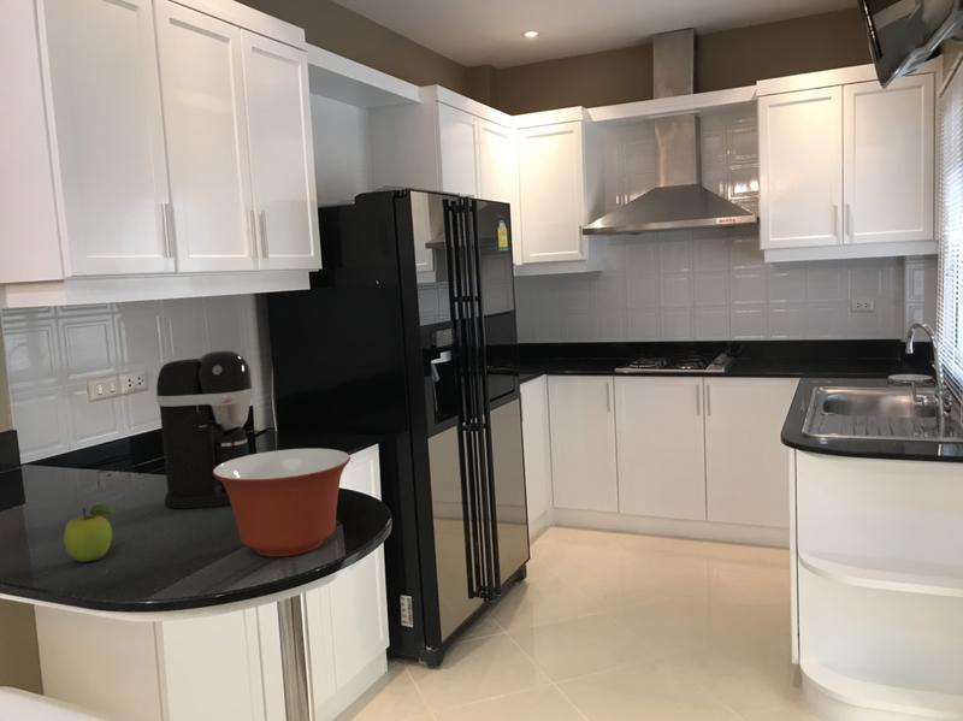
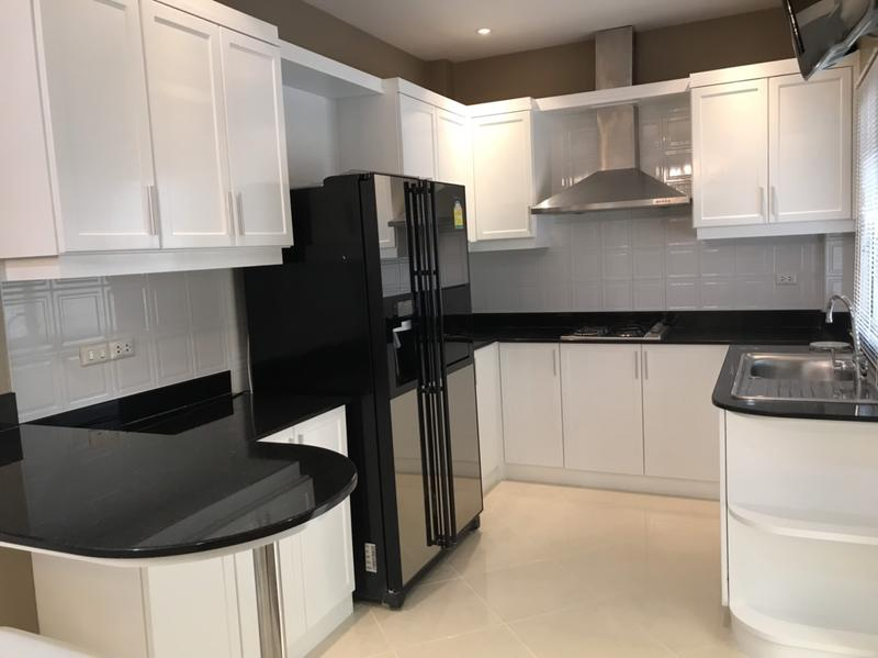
- fruit (90, 532)
- coffee maker (207, 425)
- mixing bowl (285, 503)
